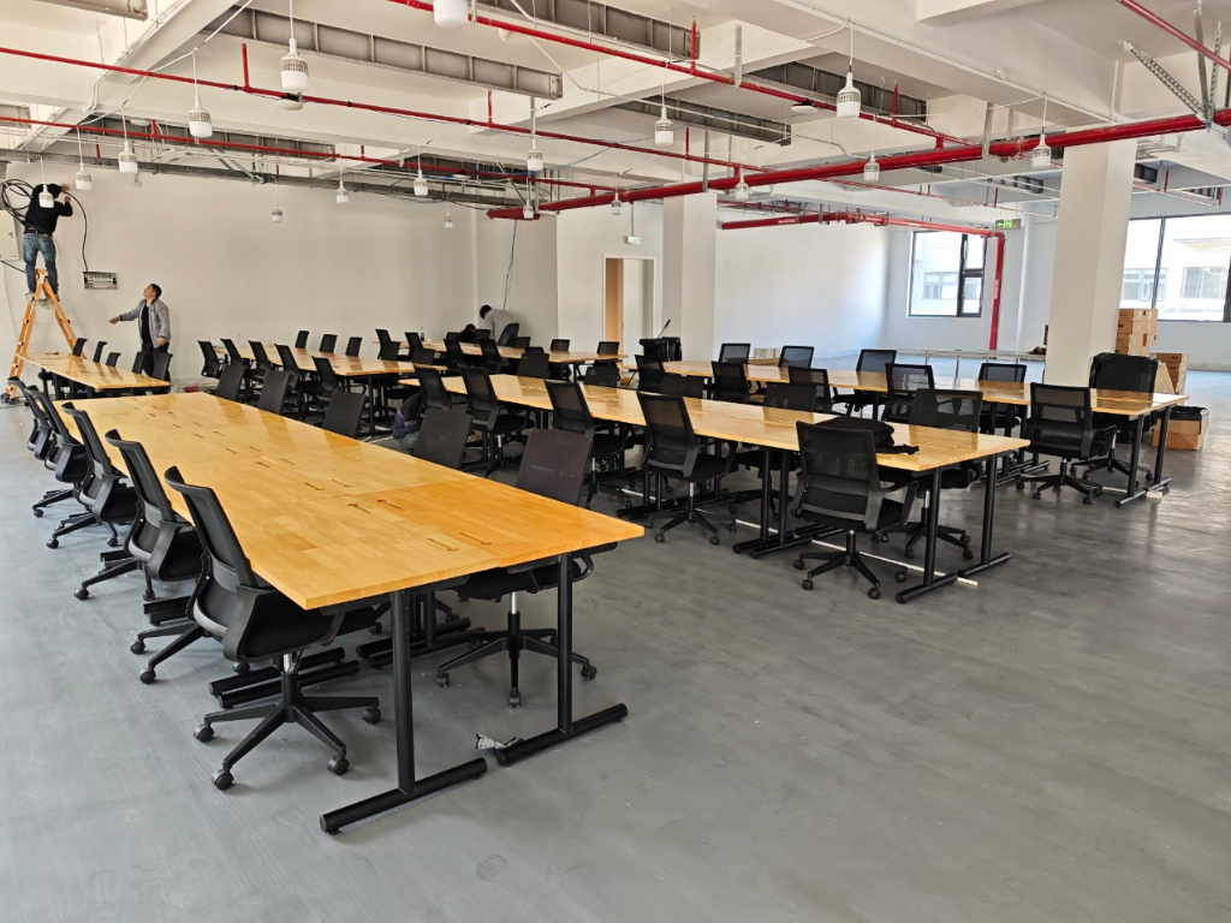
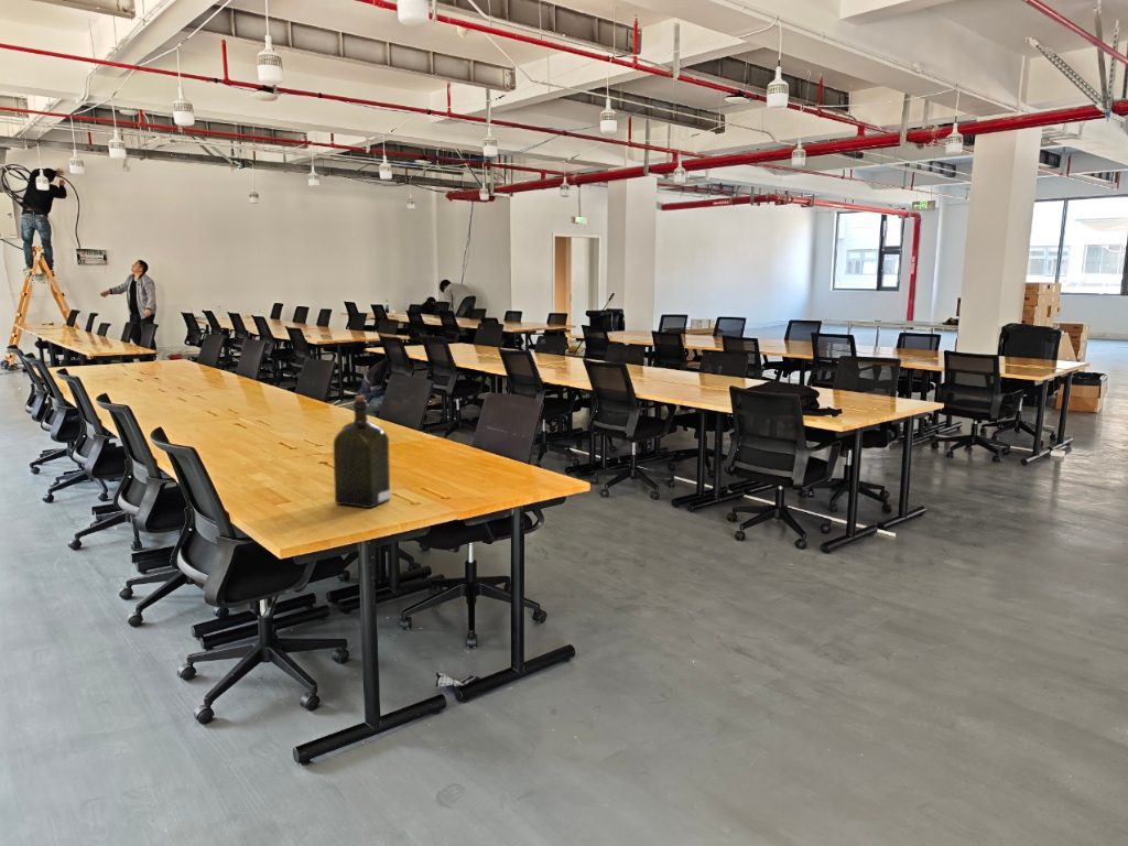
+ liquor (361, 449)
